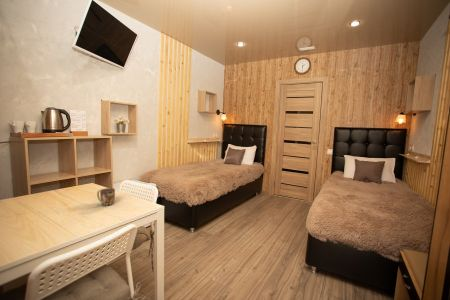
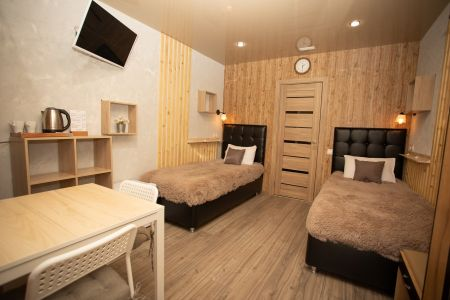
- mug (105, 196)
